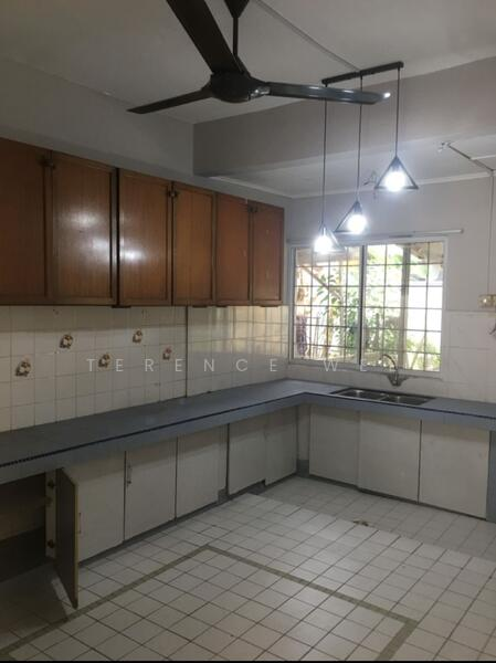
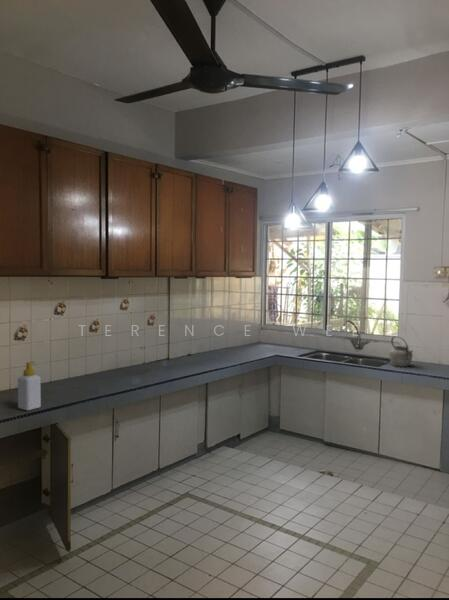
+ kettle (402, 351)
+ soap bottle (29, 385)
